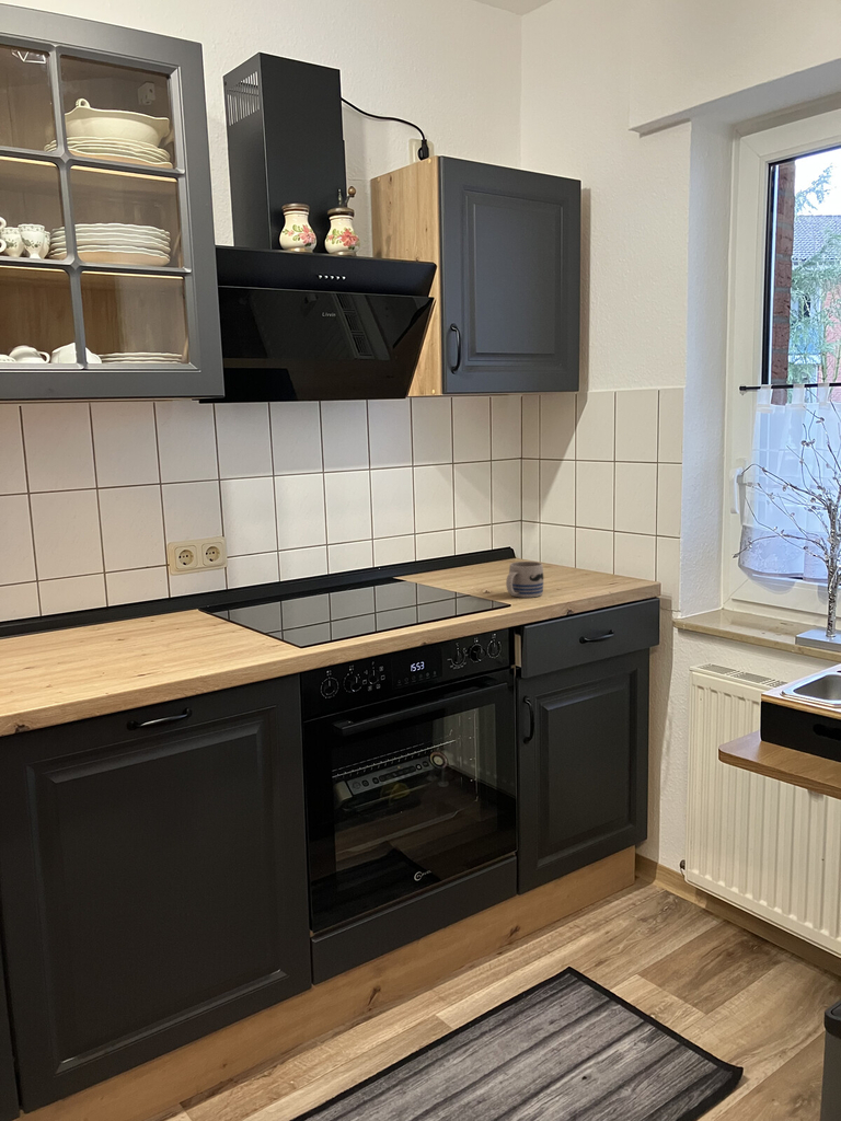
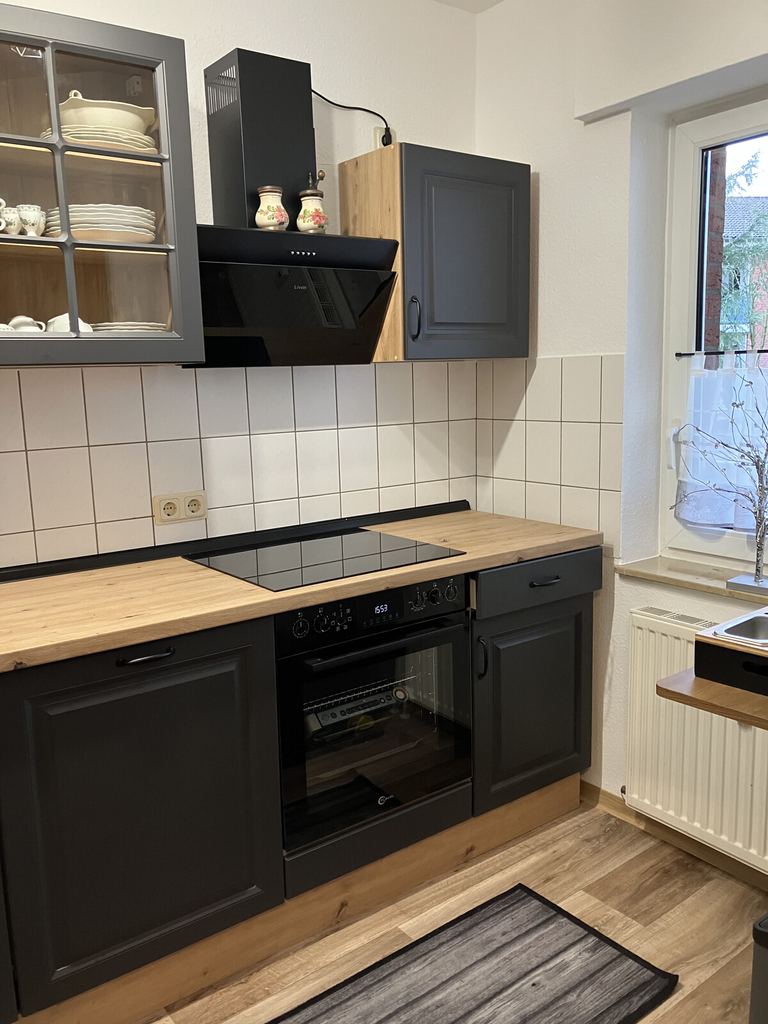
- mug (522, 579)
